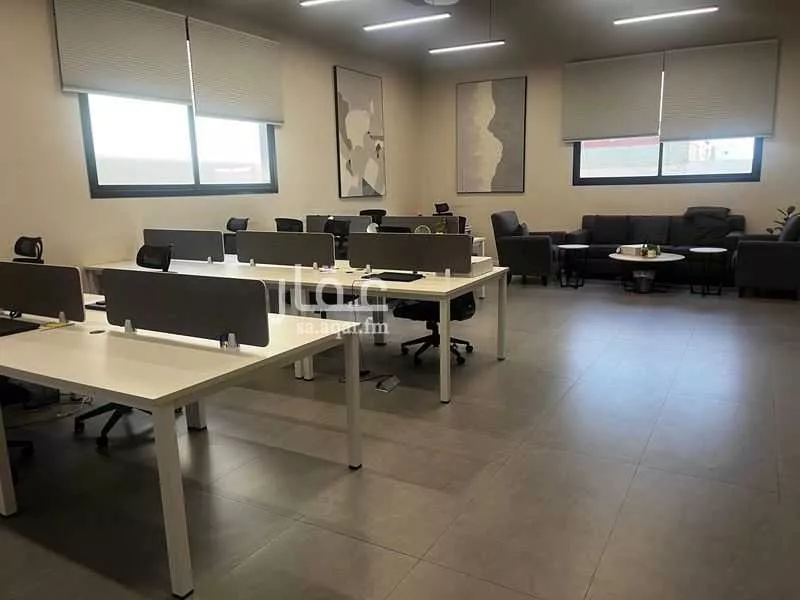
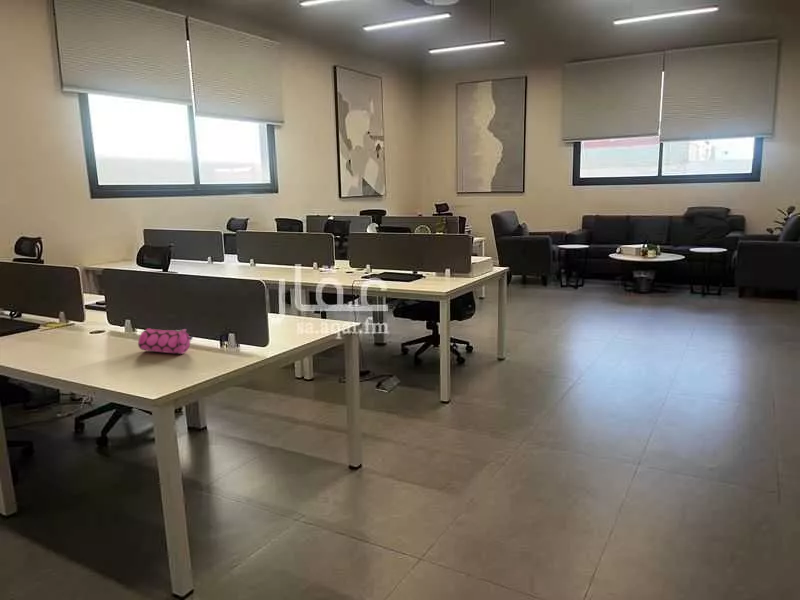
+ pencil case (164, 340)
